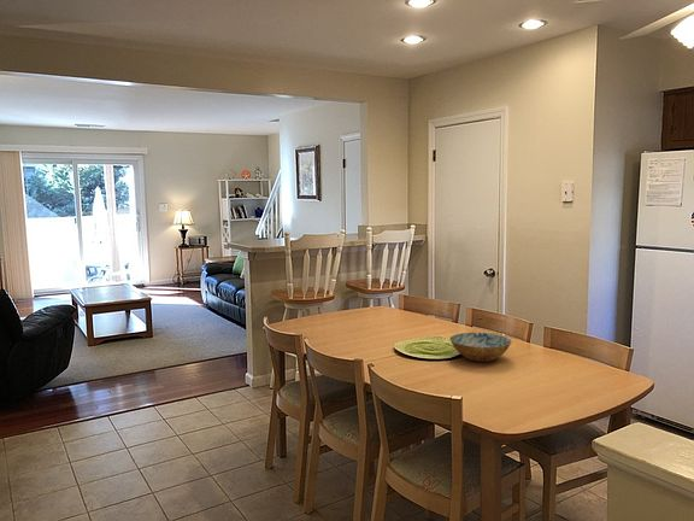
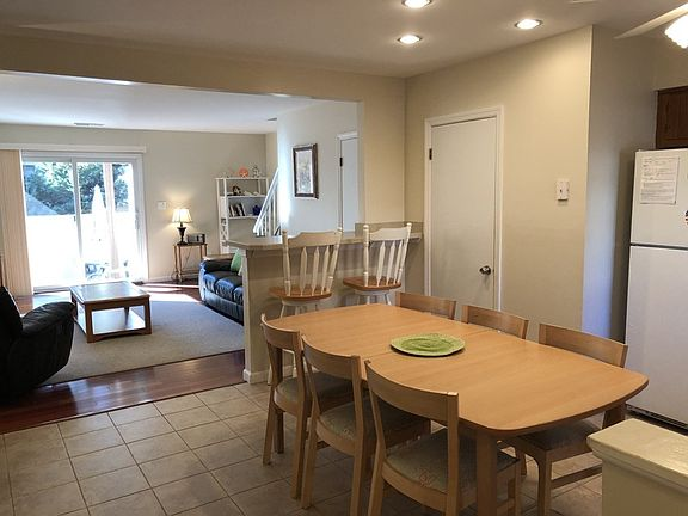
- bowl (480, 349)
